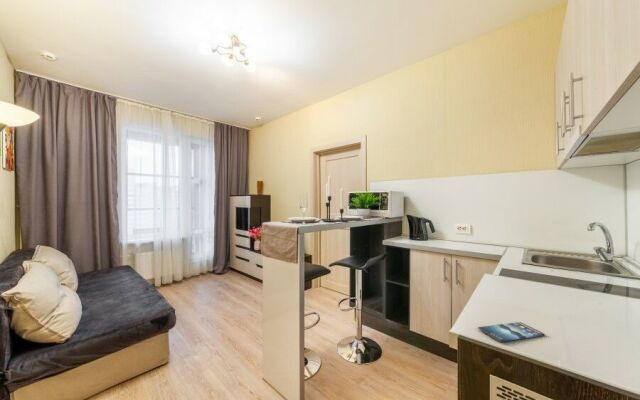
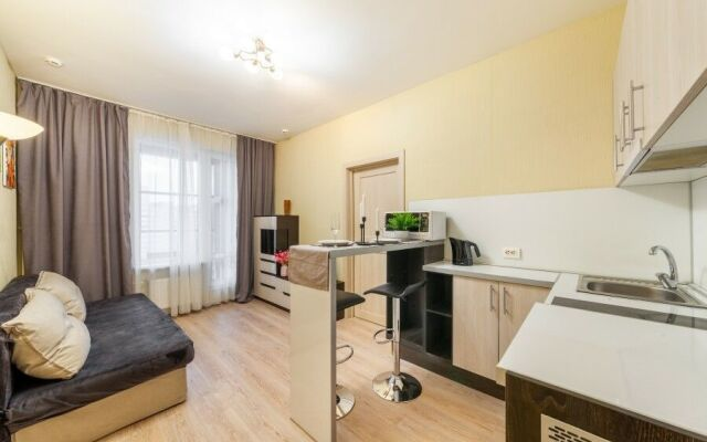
- smartphone (510, 331)
